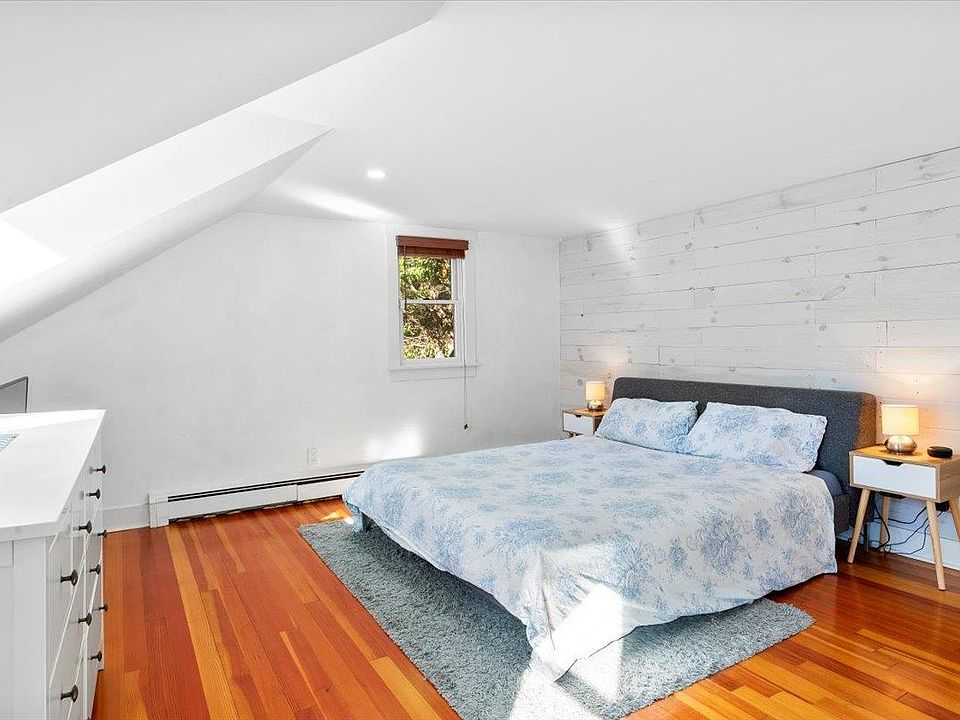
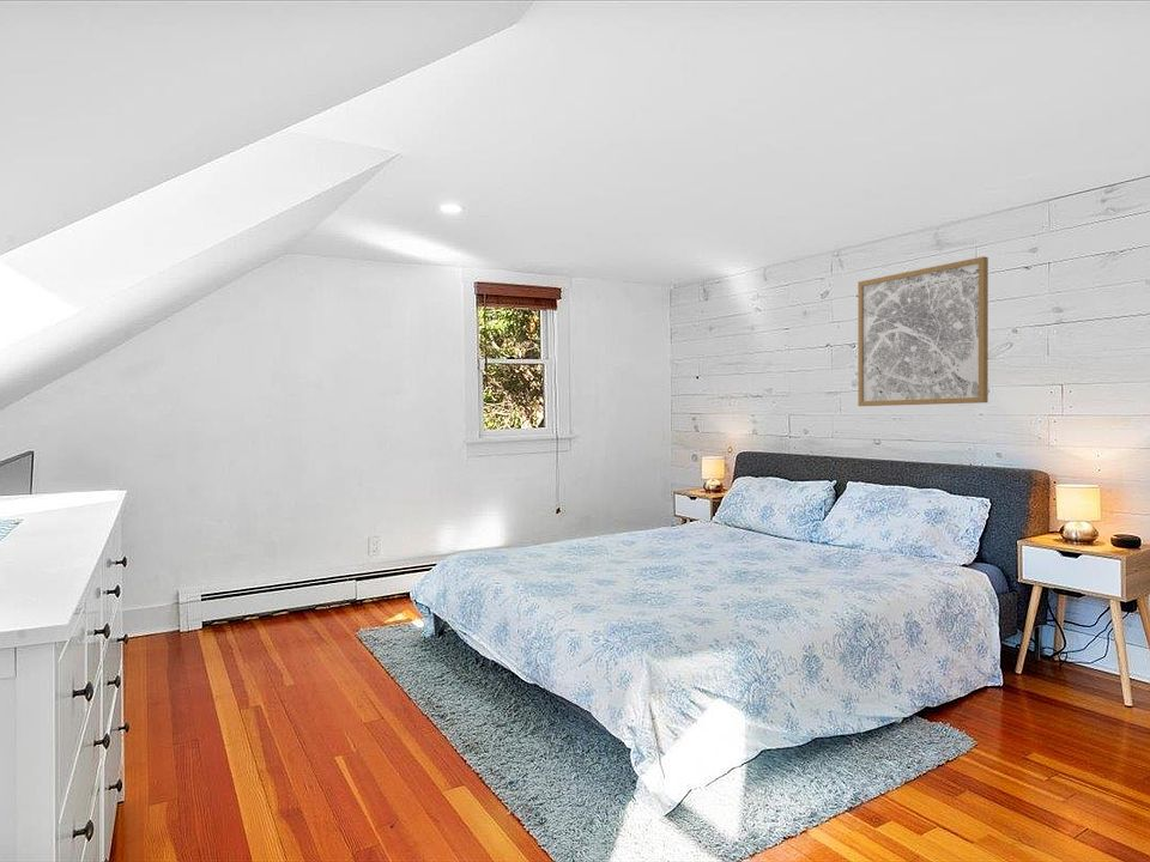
+ wall art (918, 338)
